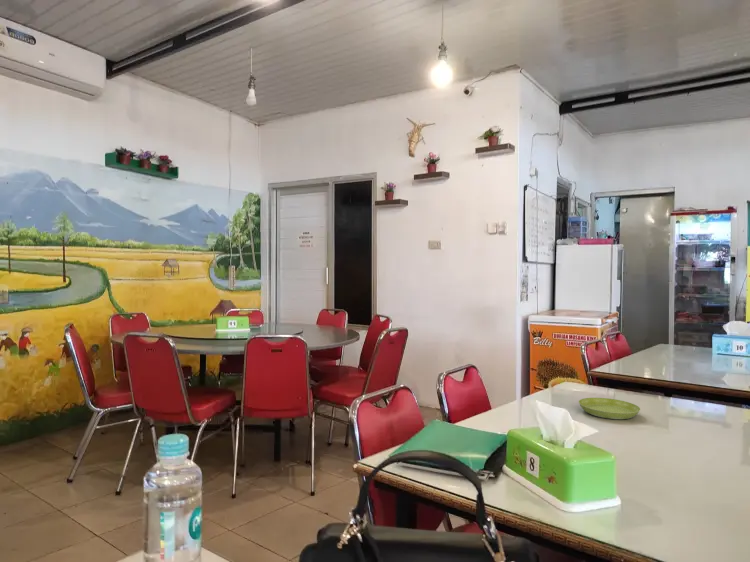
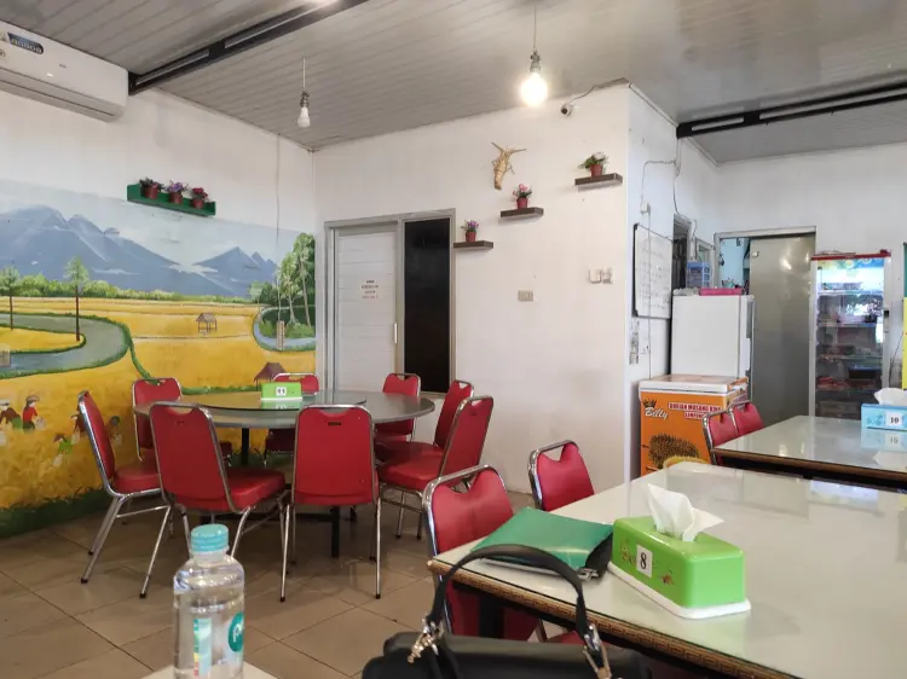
- saucer (608, 408)
